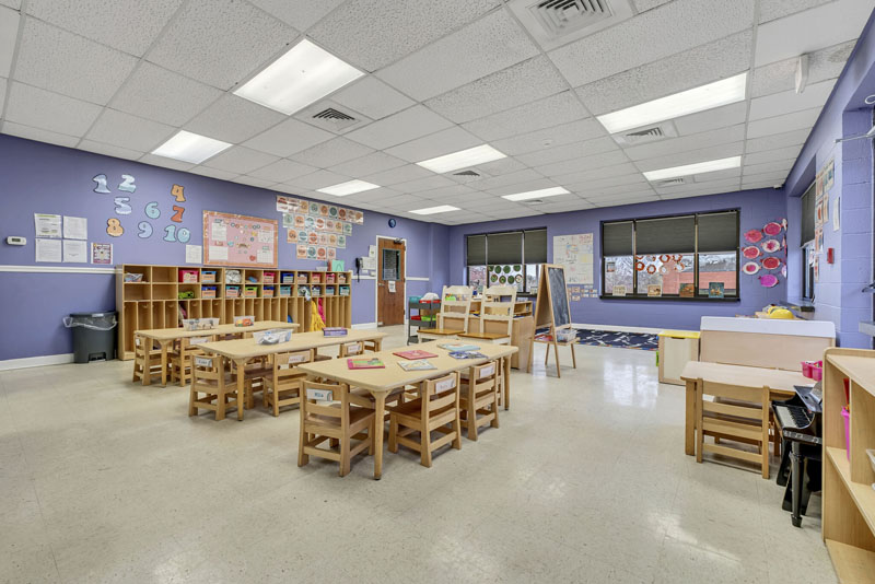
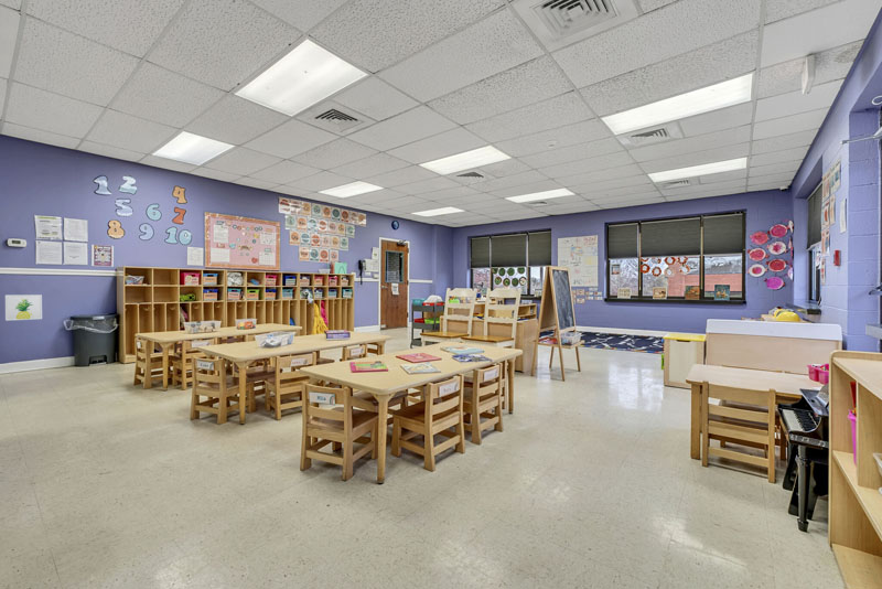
+ wall art (23, 307)
